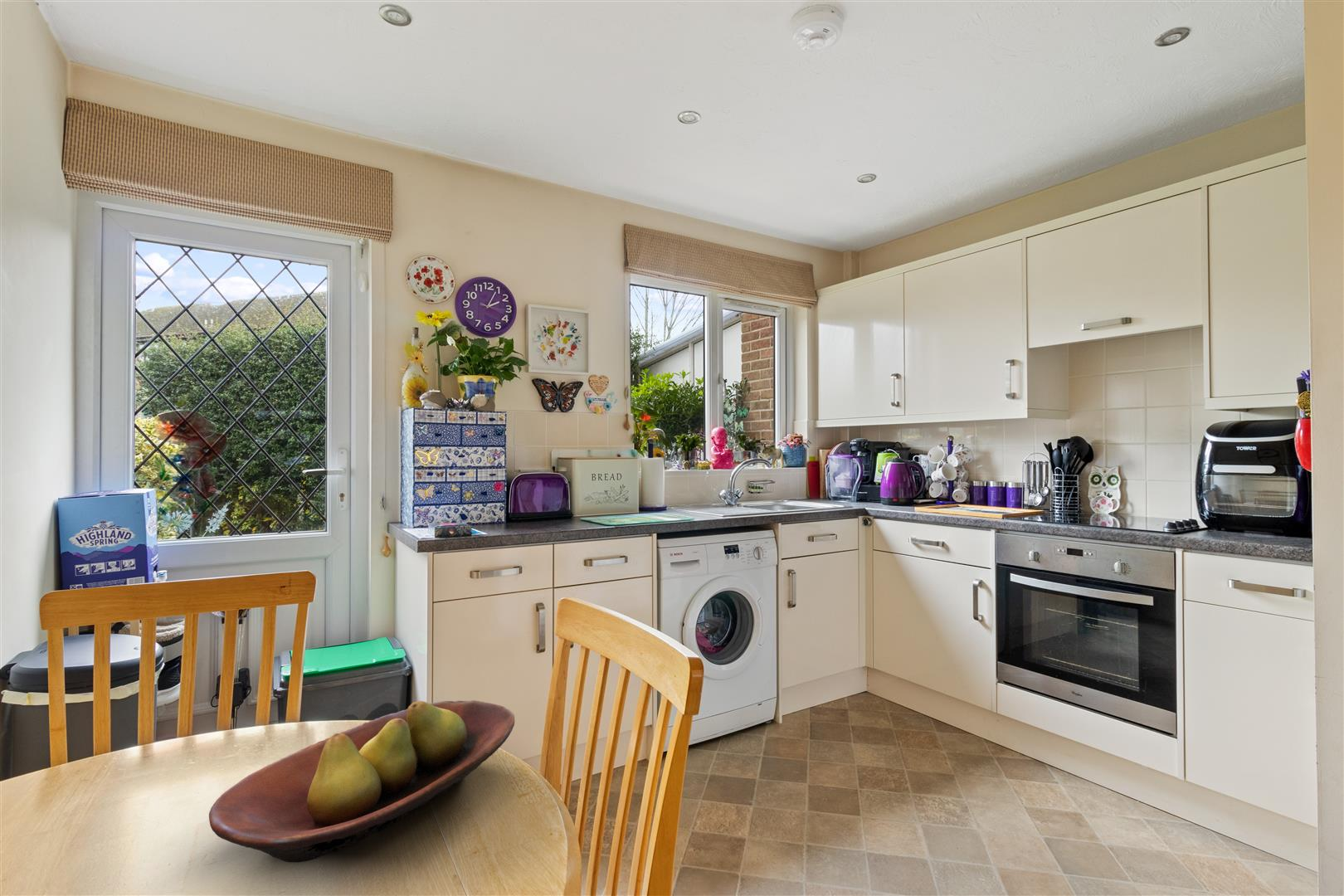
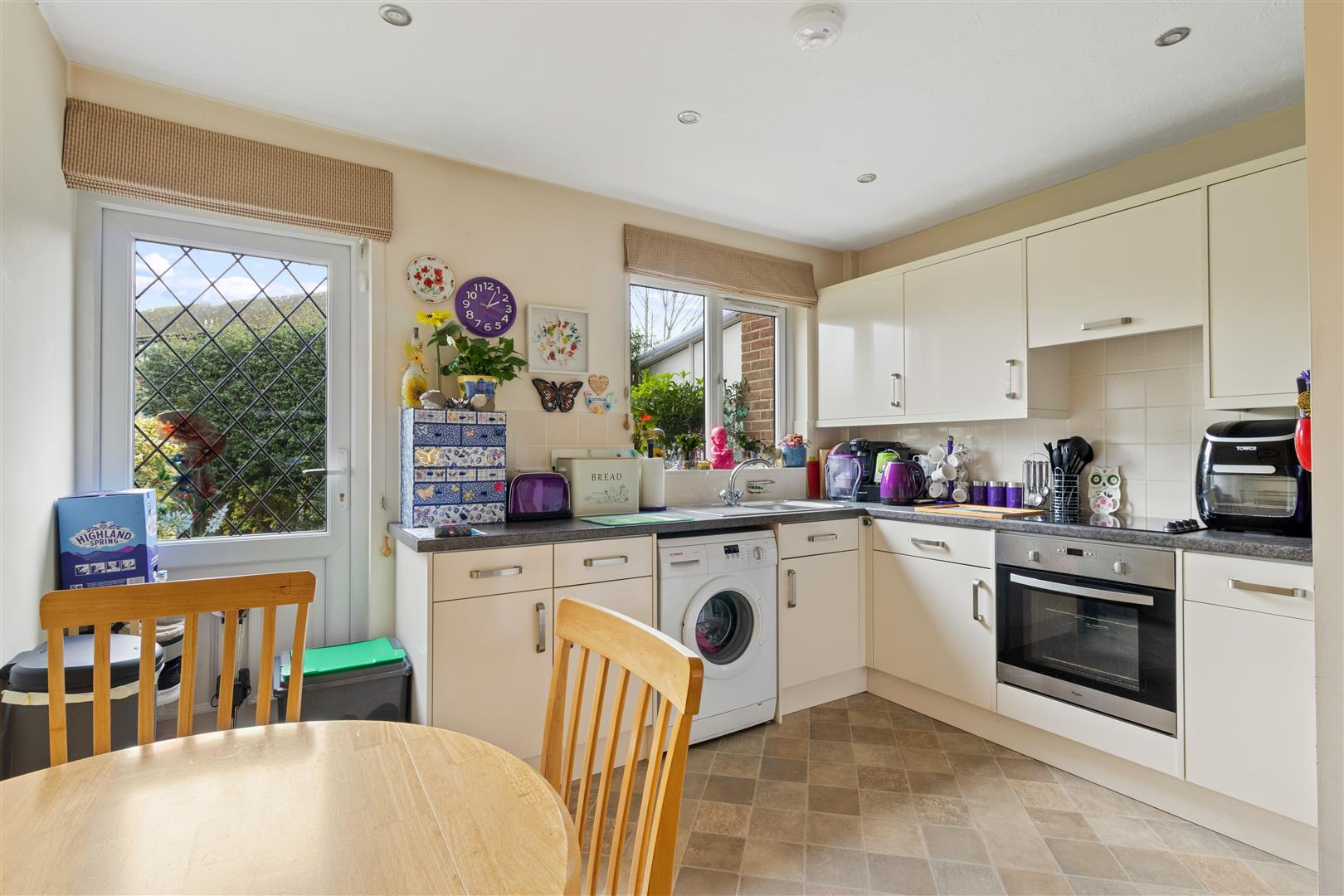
- fruit bowl (383, 759)
